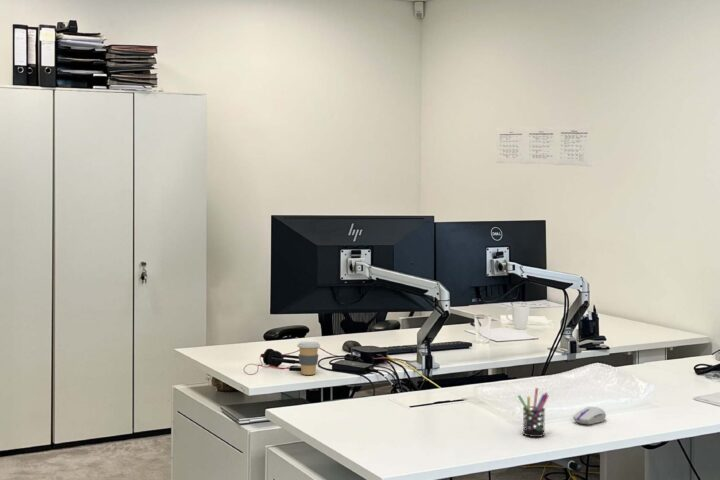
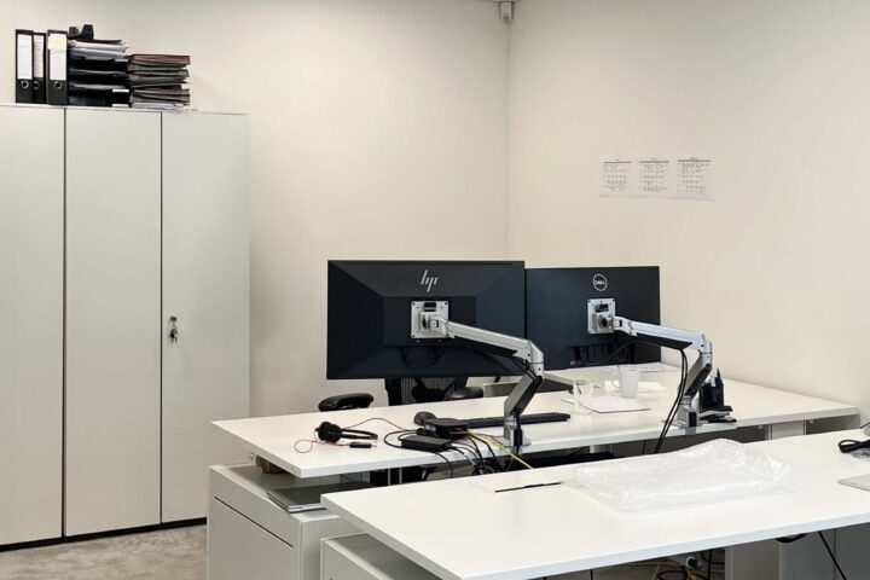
- coffee cup (308, 358)
- computer mouse (590, 414)
- pen holder (531, 411)
